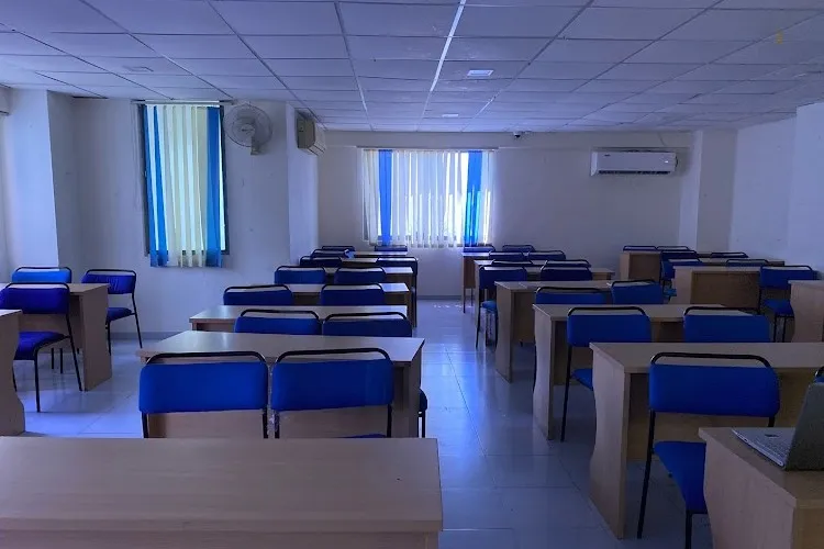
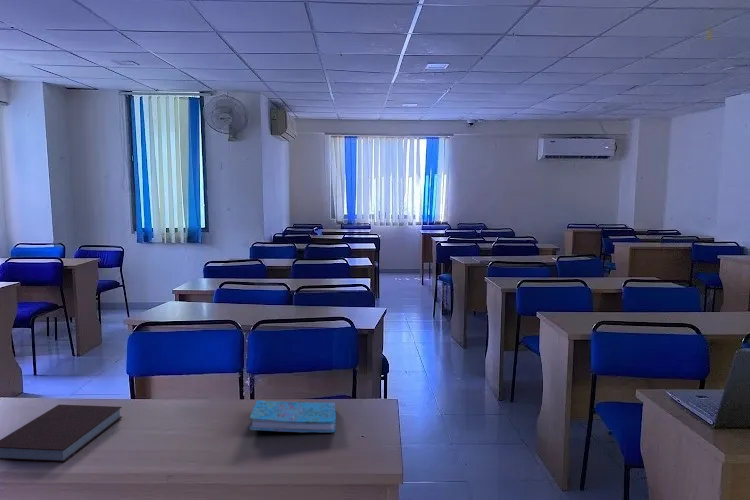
+ cover (294, 413)
+ notebook (61, 430)
